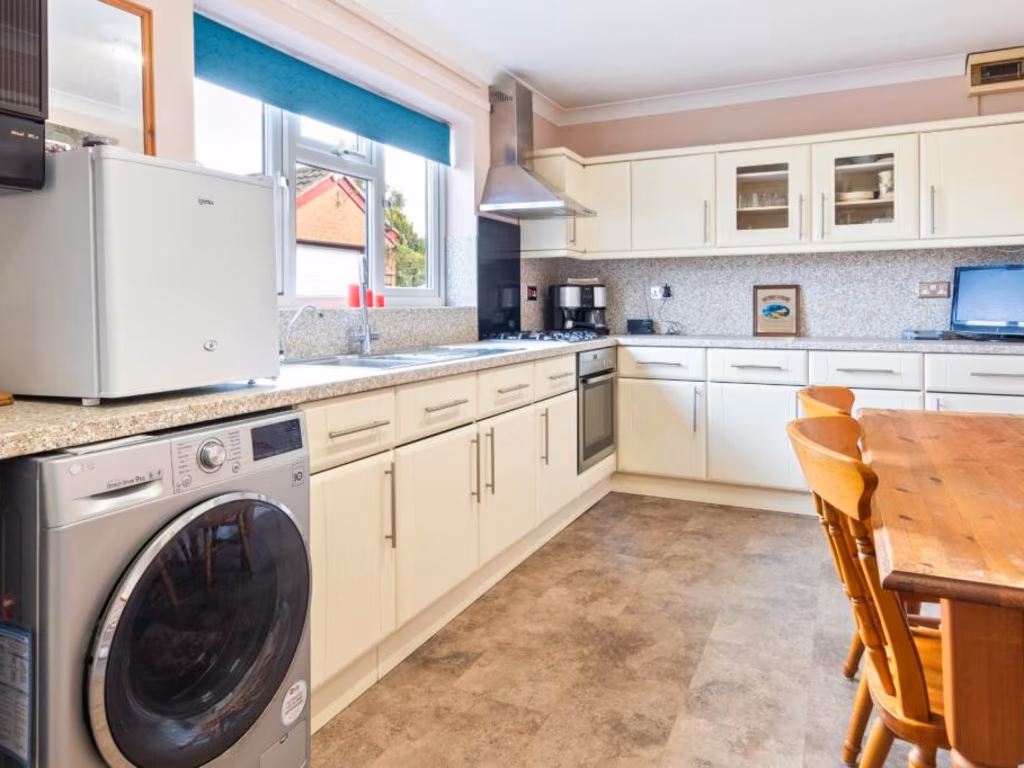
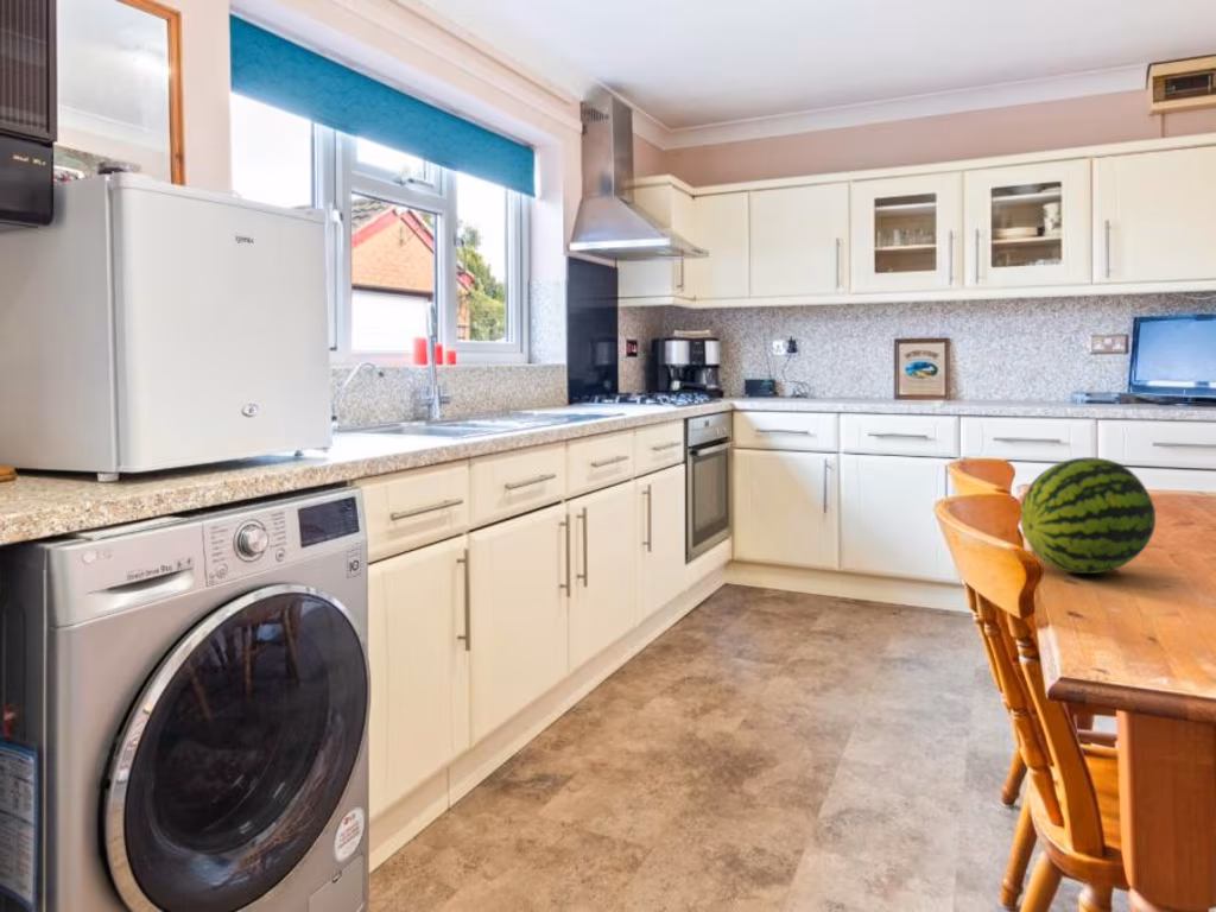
+ fruit (1089, 515)
